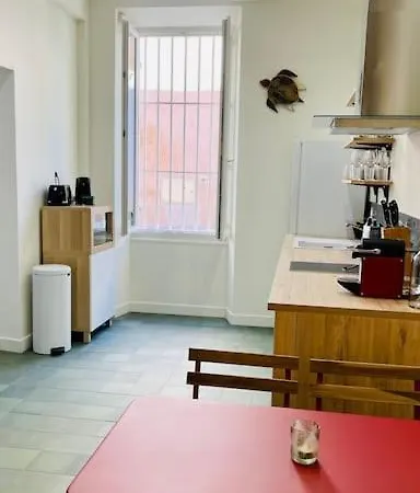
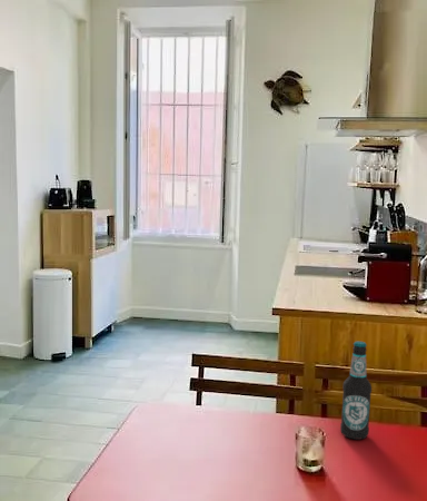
+ bottle (357, 389)
